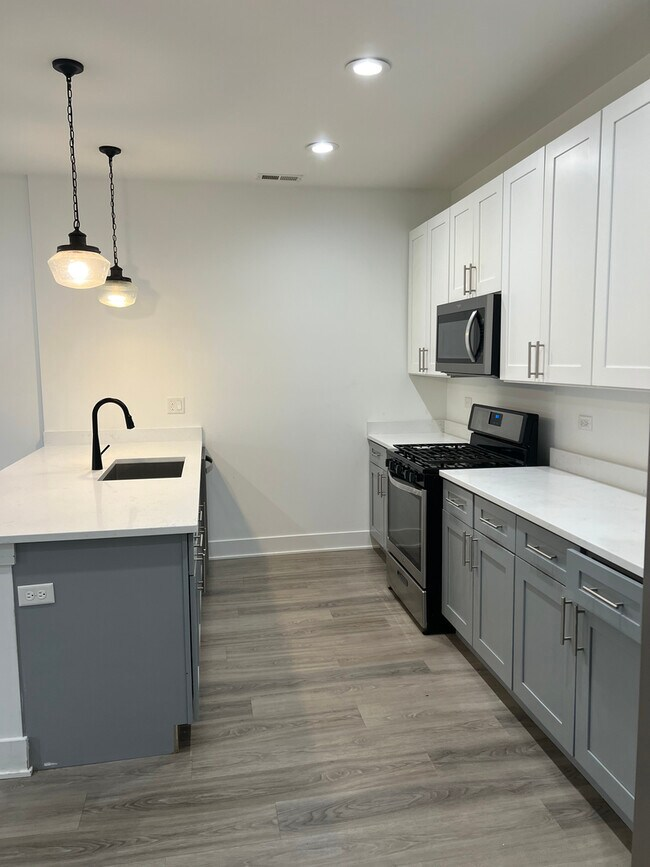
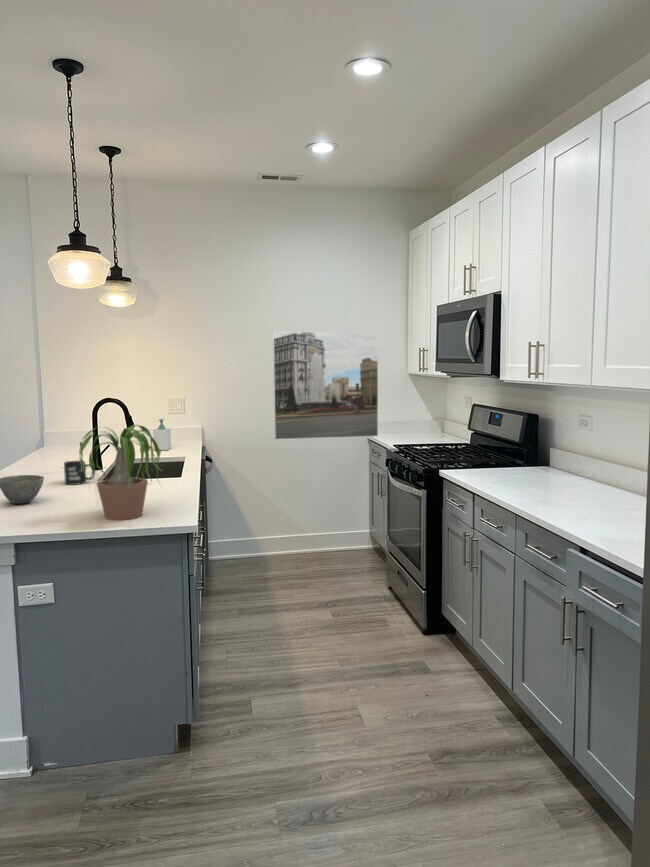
+ bowl (21, 490)
+ mug (79, 472)
+ soap bottle (161, 434)
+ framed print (326, 385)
+ potted plant (131, 470)
